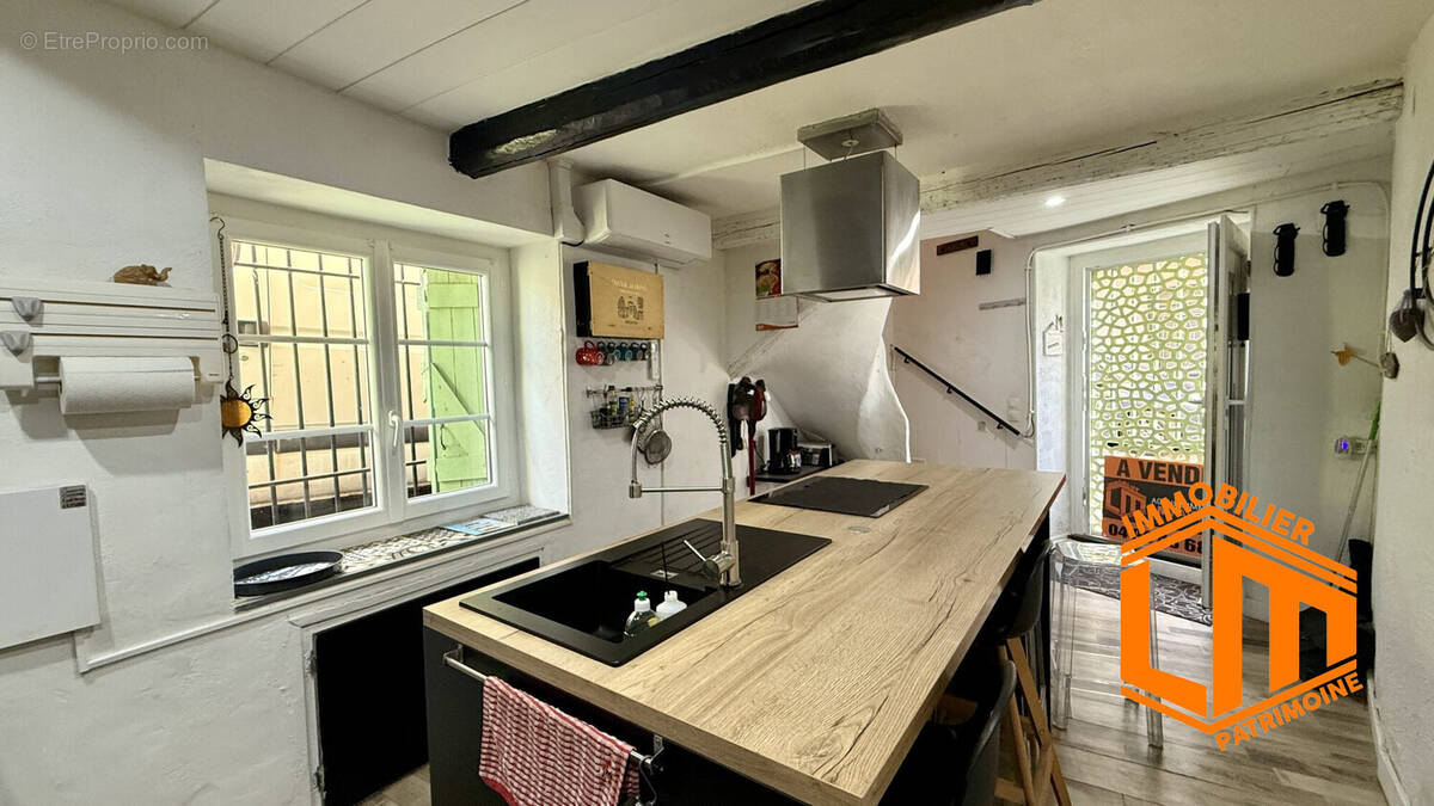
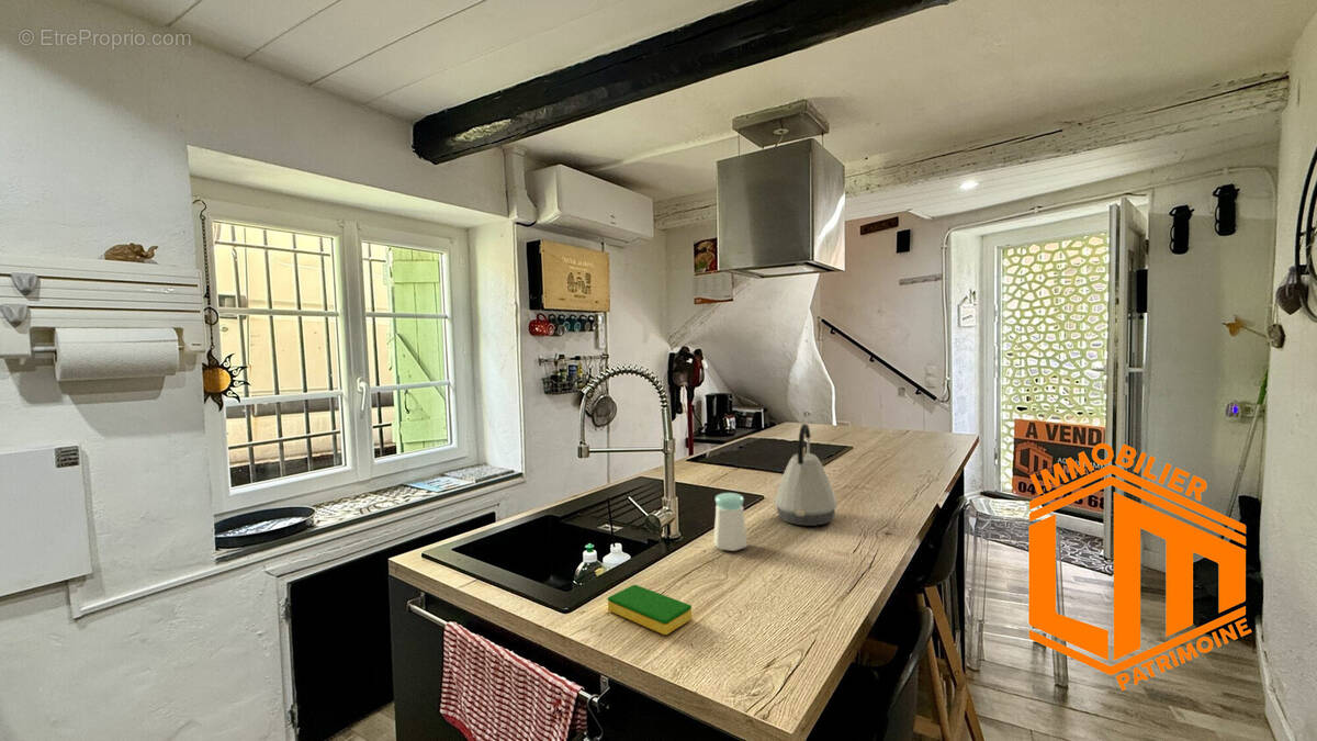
+ dish sponge (649, 607)
+ salt shaker (729, 520)
+ kettle (804, 471)
